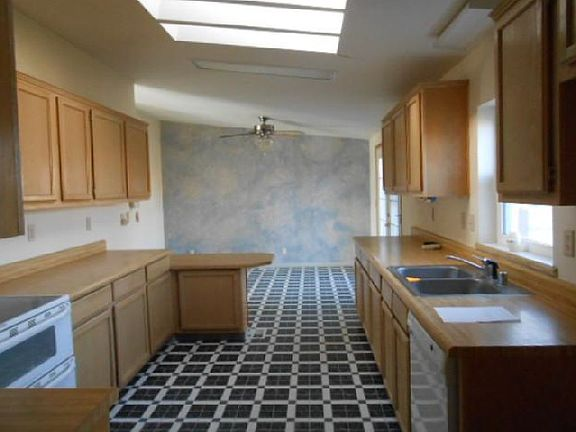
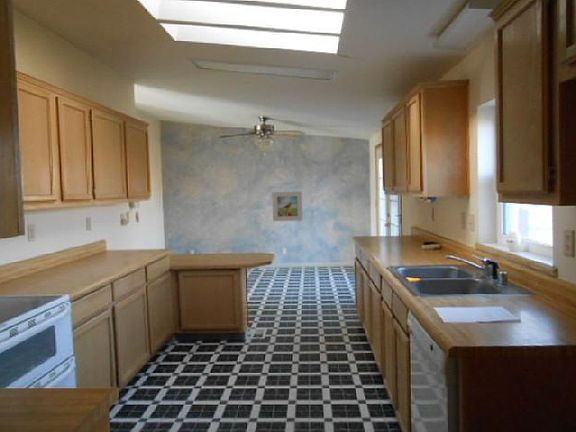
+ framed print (287, 206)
